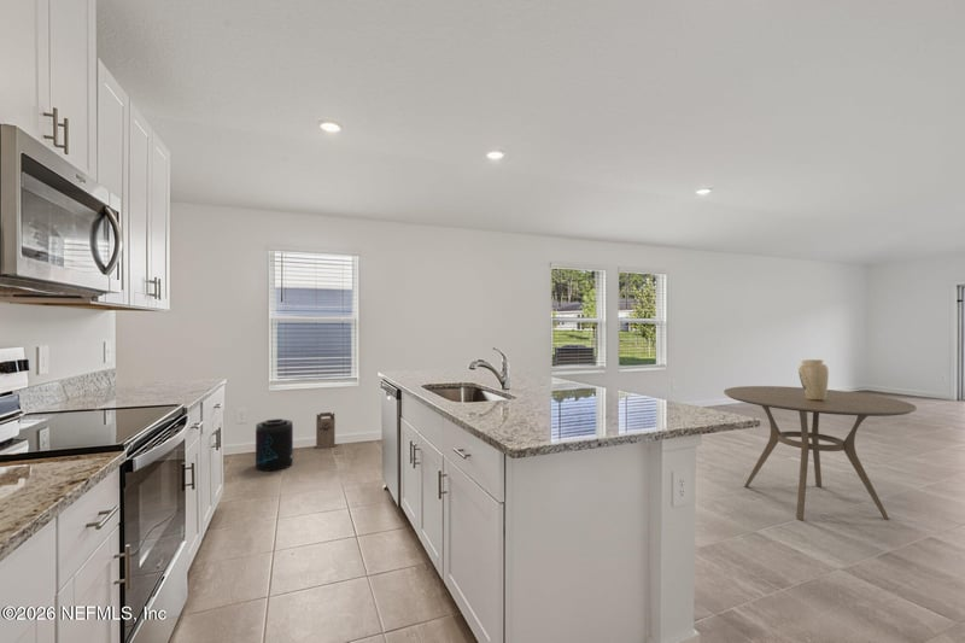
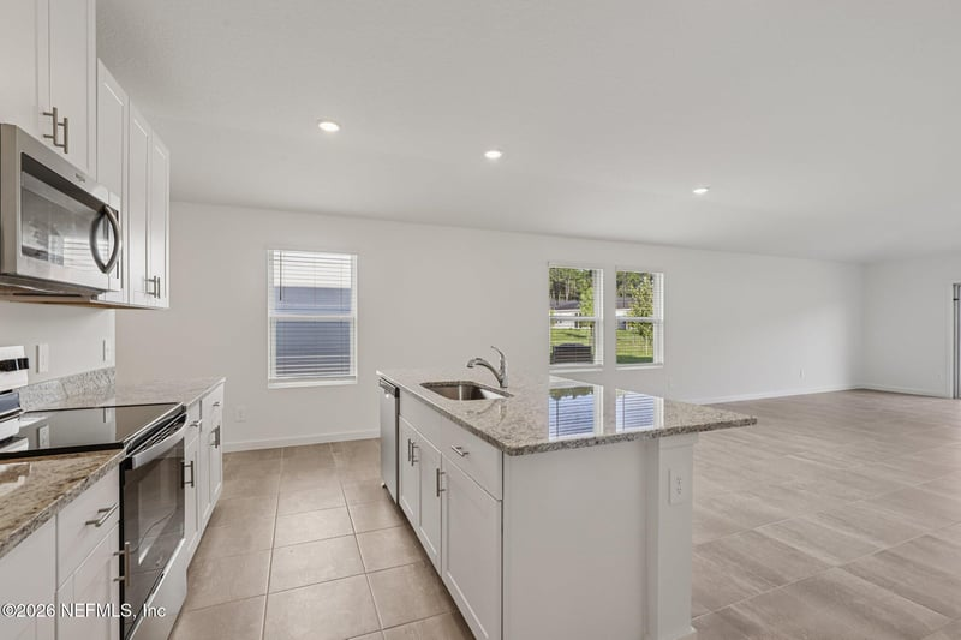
- dining table (809, 449)
- supplement container (274, 443)
- vase (812, 379)
- cardboard box (324, 429)
